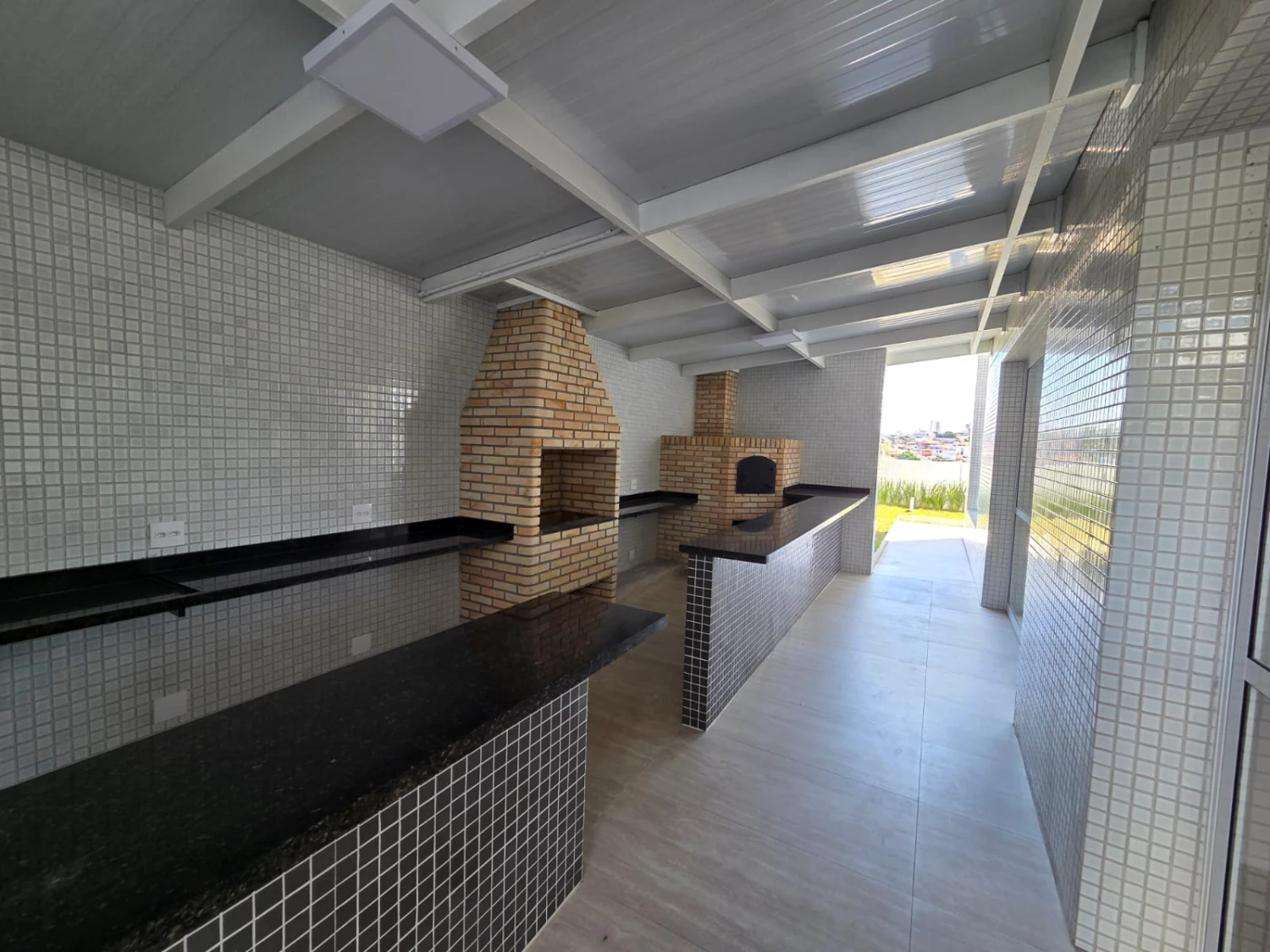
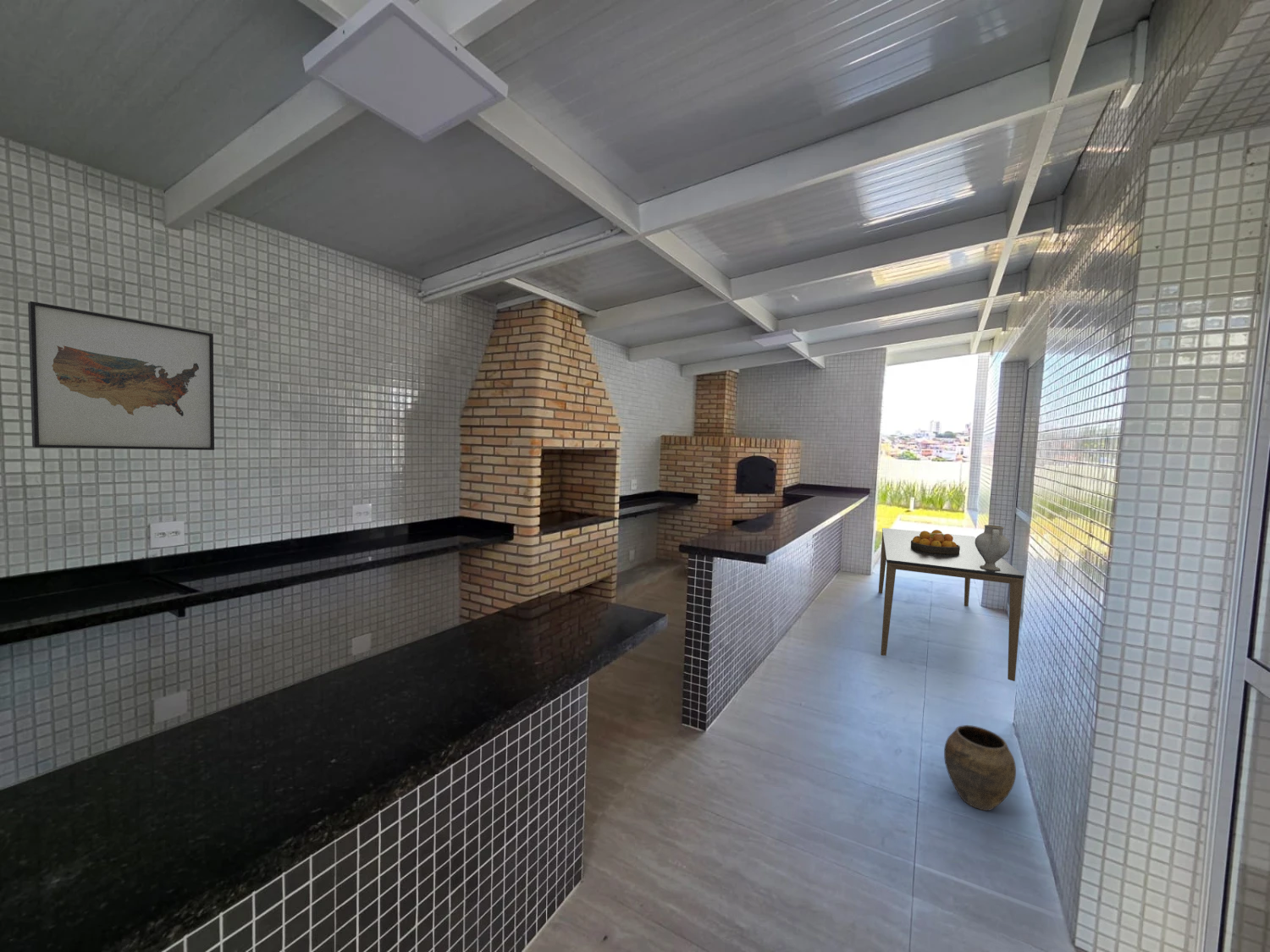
+ pitcher (991, 547)
+ fruit bowl (935, 540)
+ wall art (131, 384)
+ vase (978, 768)
+ dining table (935, 574)
